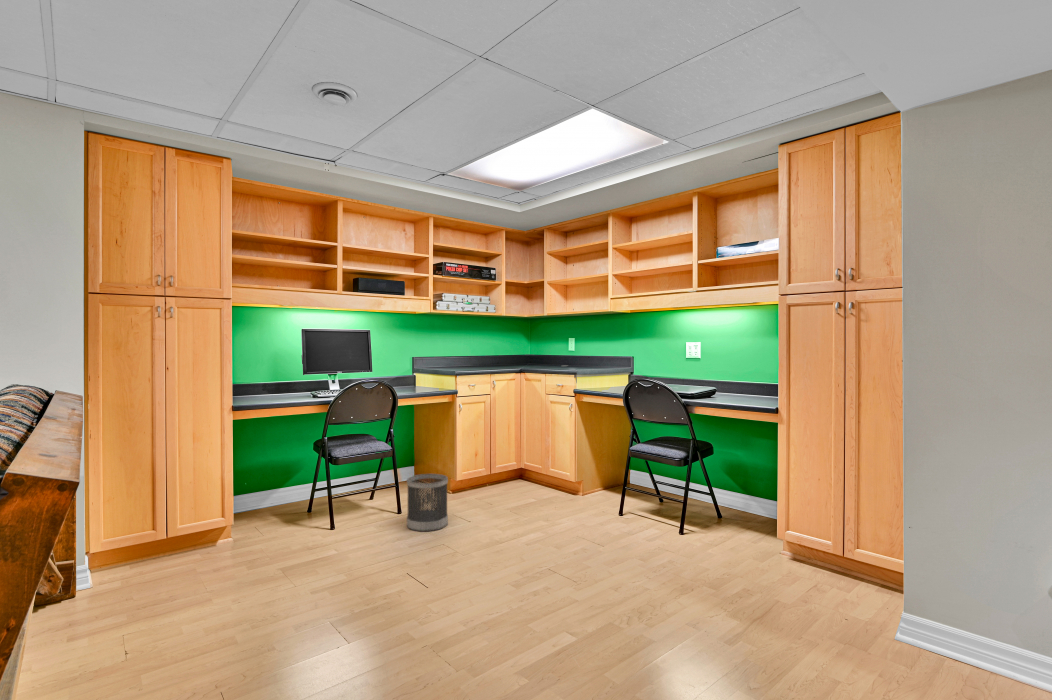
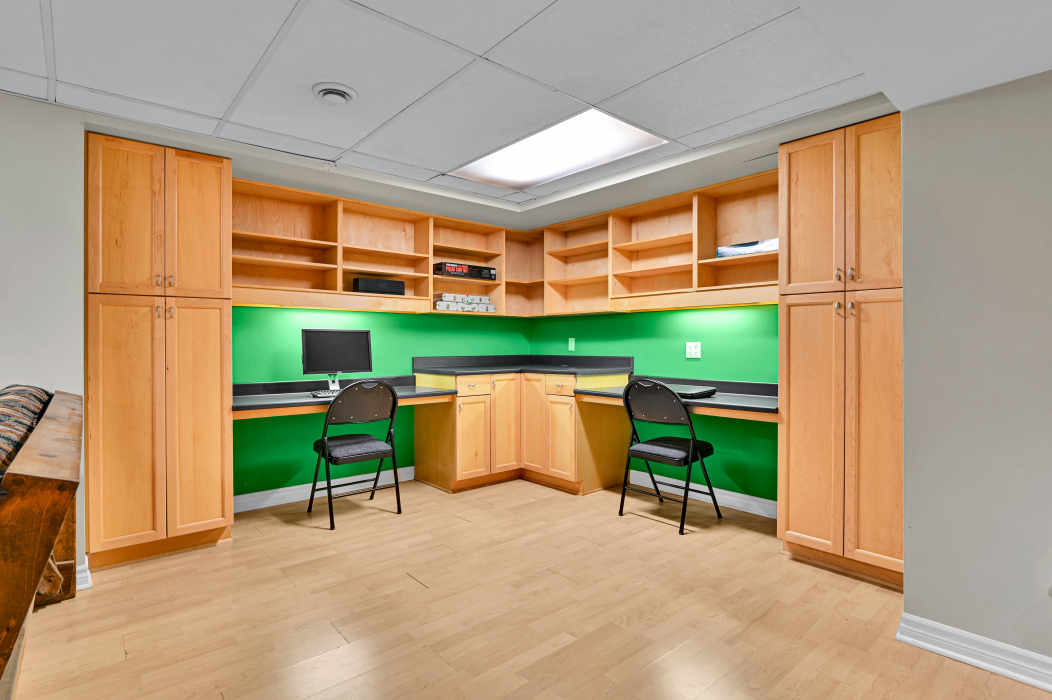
- wastebasket (427, 501)
